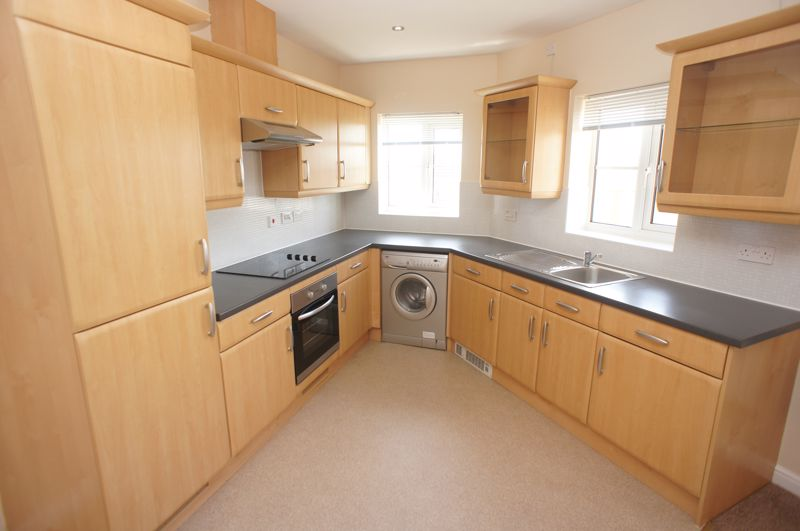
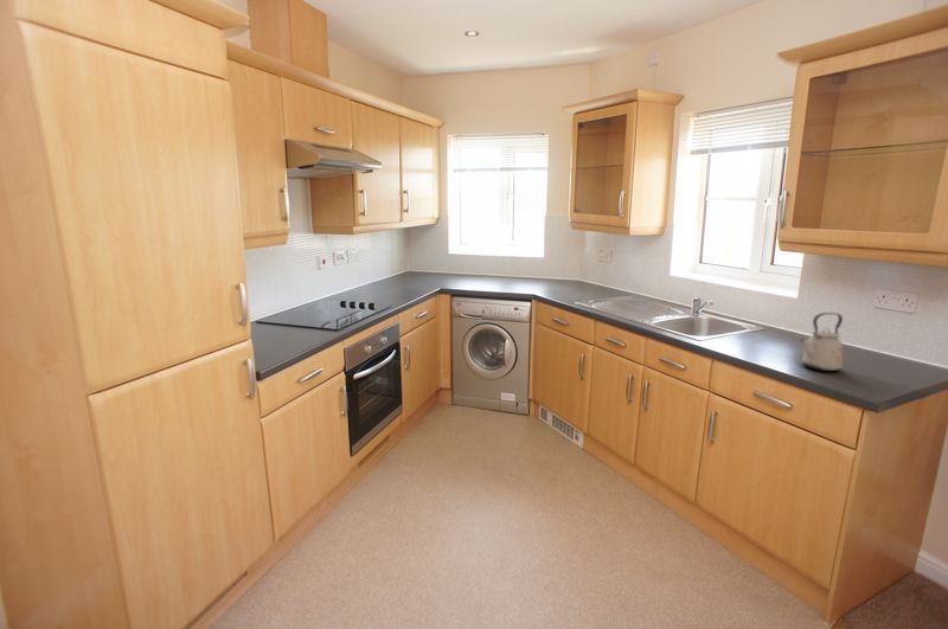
+ kettle (819, 341)
